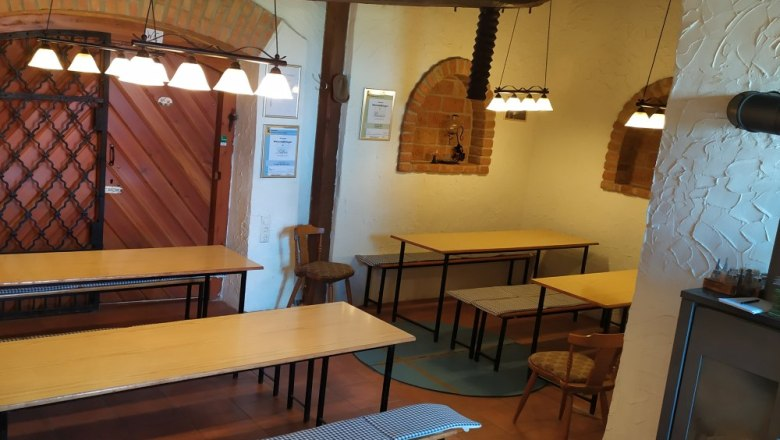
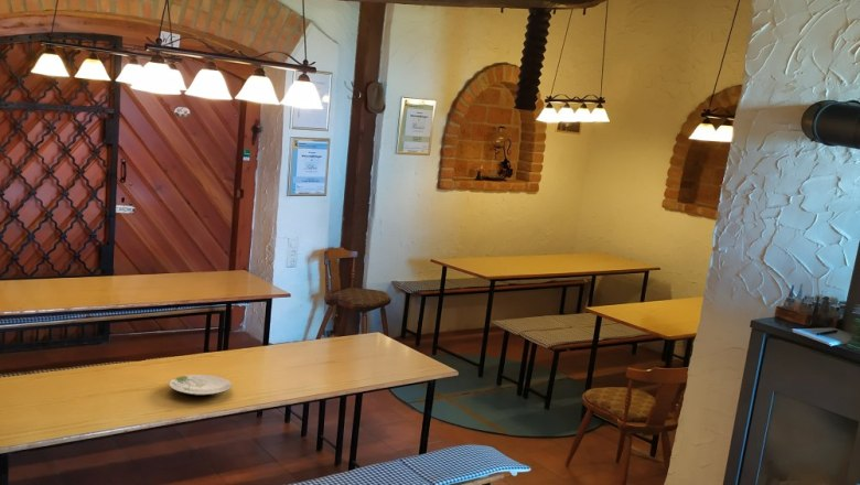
+ plate (200, 387)
